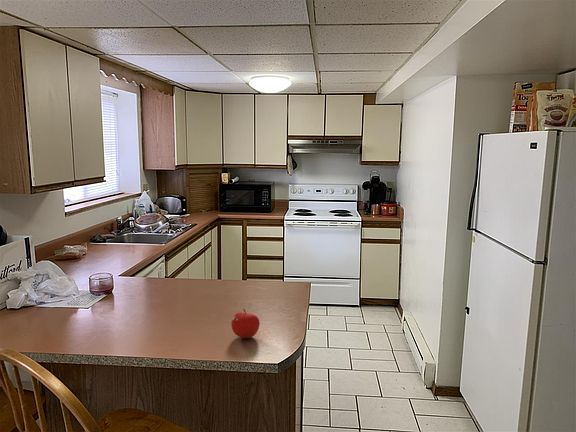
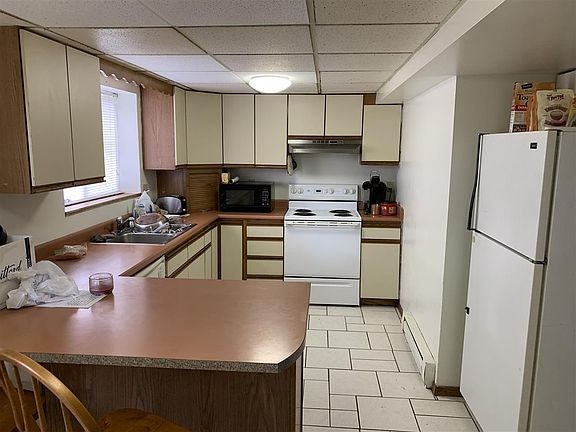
- fruit (245, 323)
